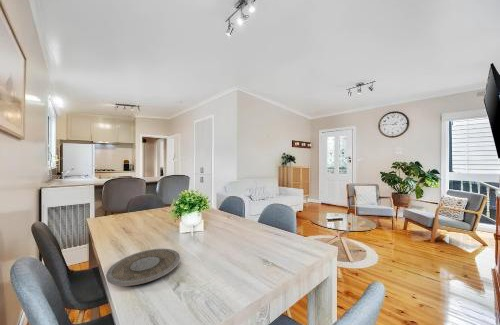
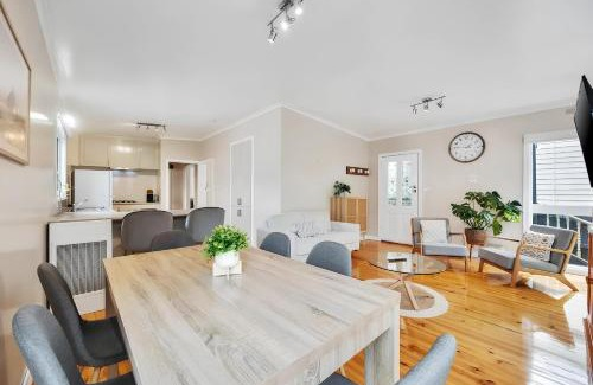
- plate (145, 264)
